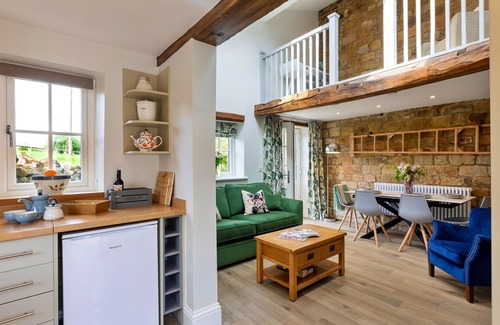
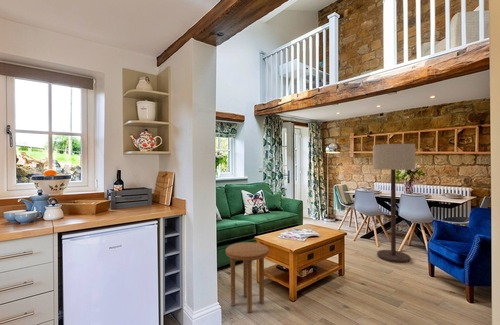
+ side table (247, 276)
+ floor lamp (393, 201)
